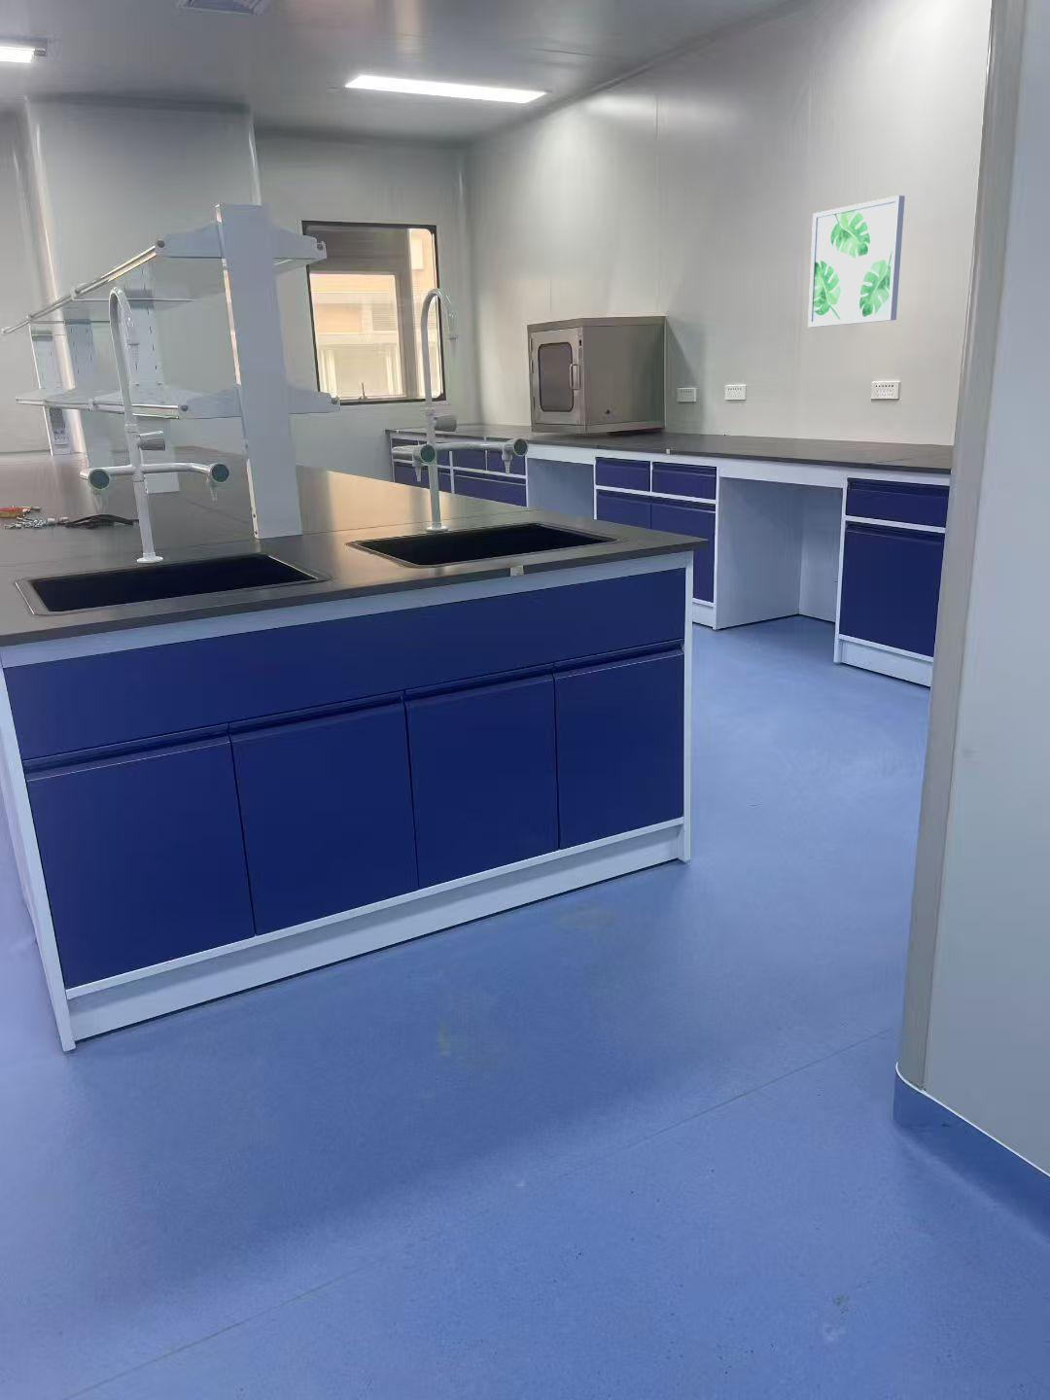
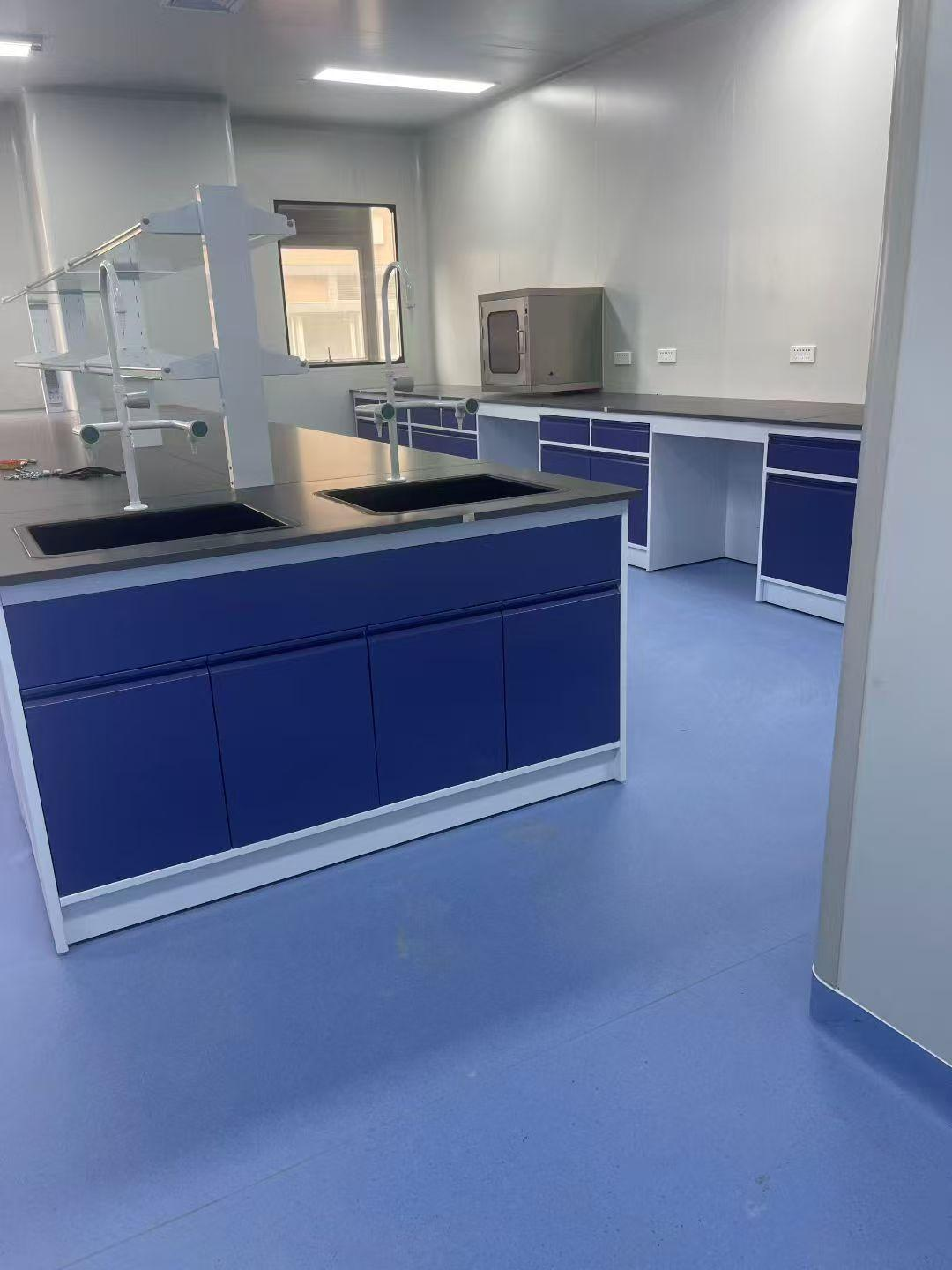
- wall art (853, 265)
